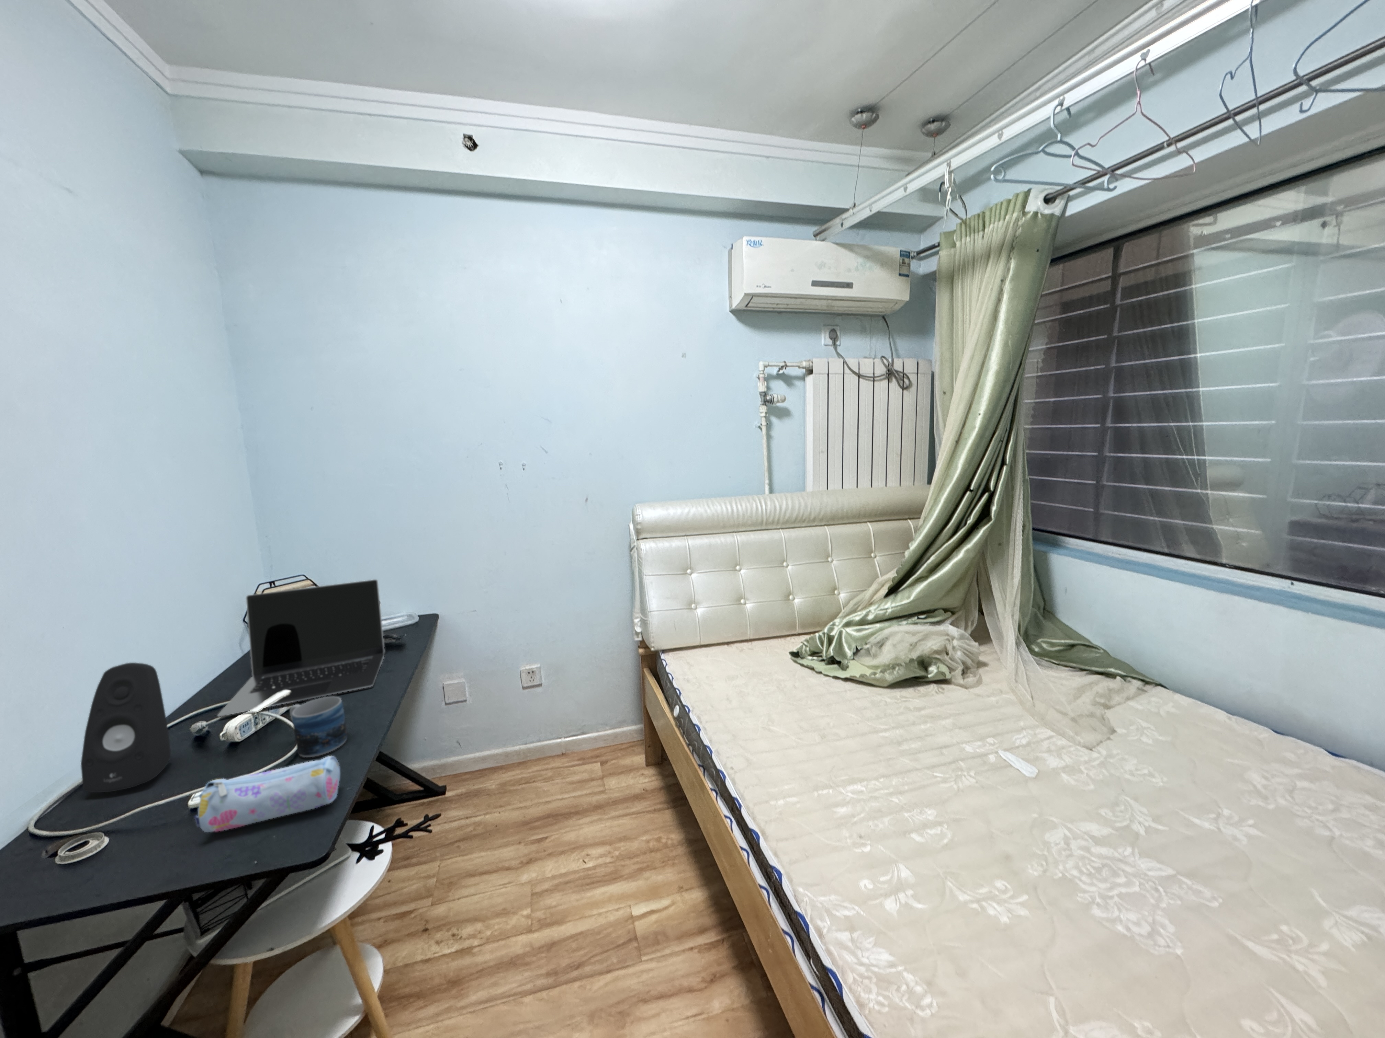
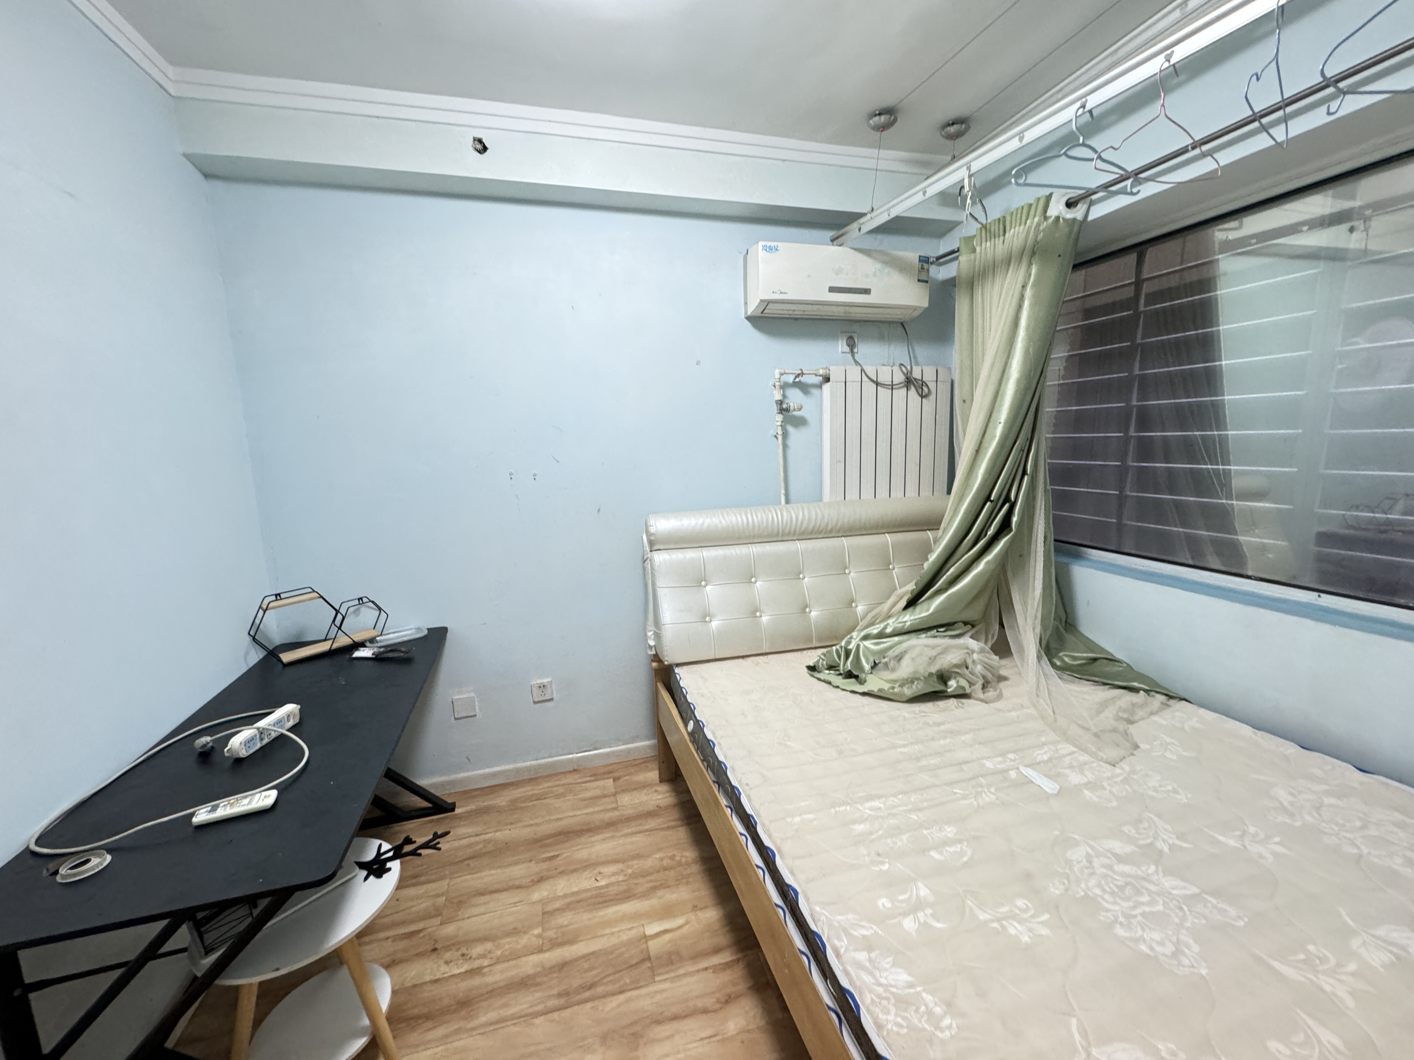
- laptop (308, 639)
- speaker (125, 724)
- mug (313, 725)
- pencil case (274, 790)
